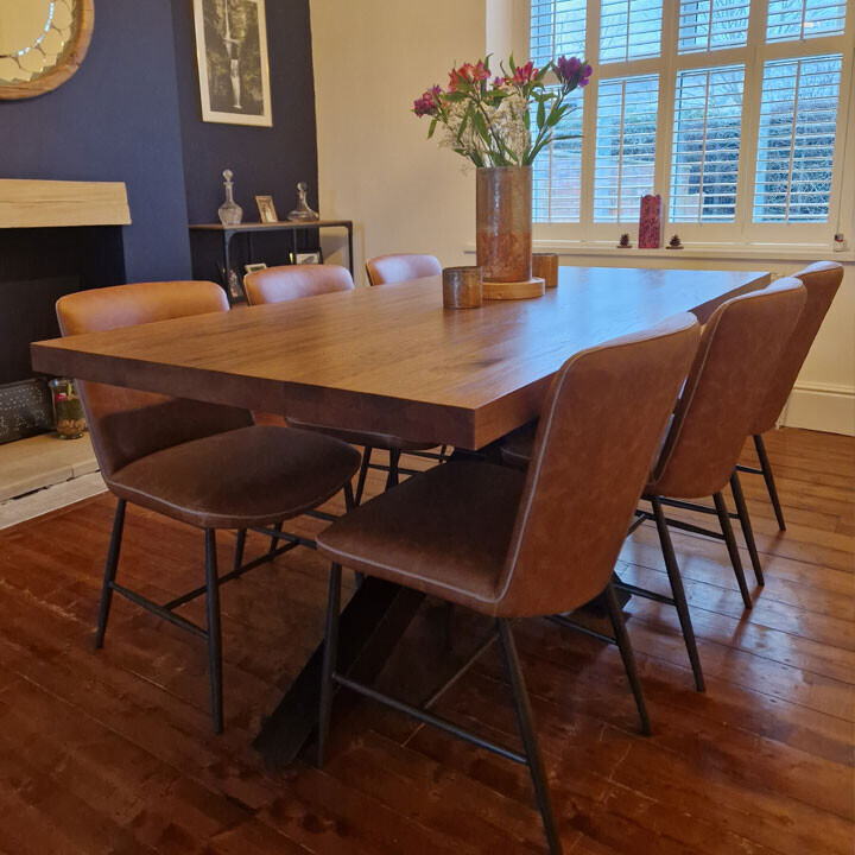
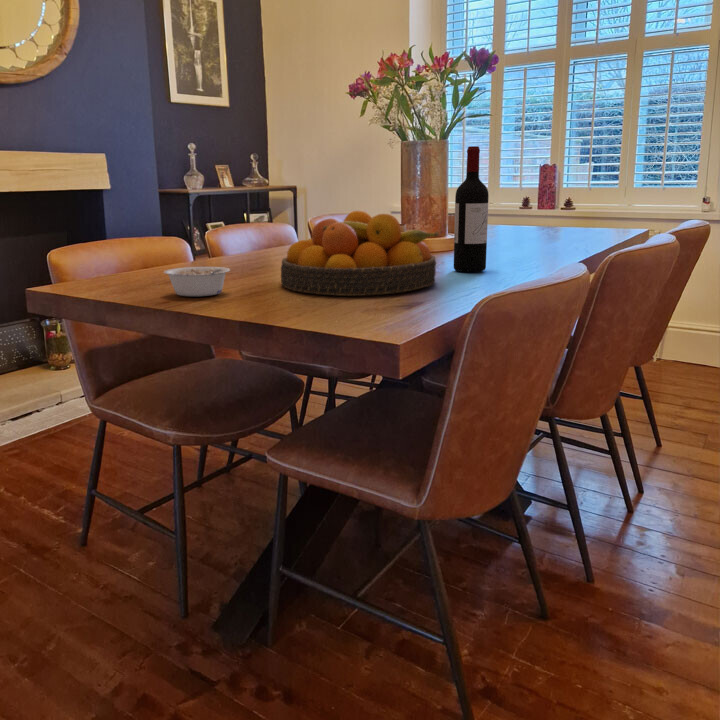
+ legume (200, 279)
+ wine bottle (471, 210)
+ fruit bowl (357, 248)
